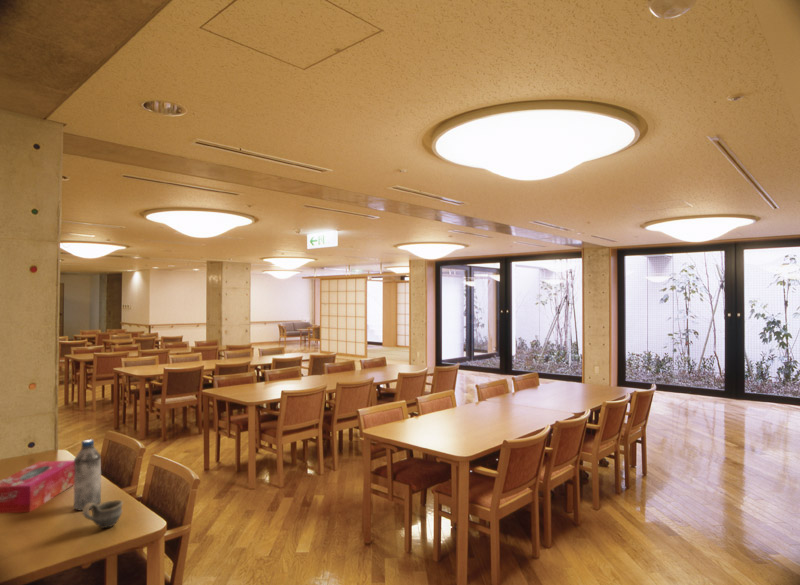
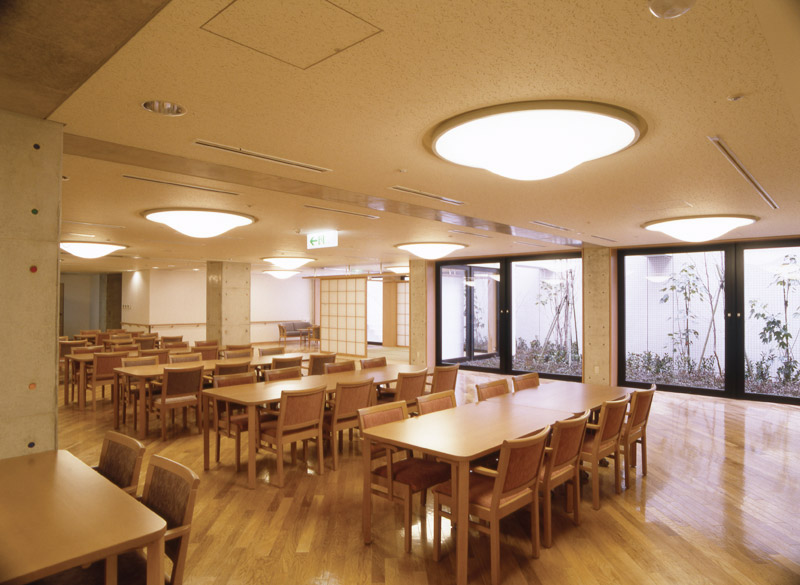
- water bottle (87, 473)
- tissue box (34, 485)
- cup (103, 512)
